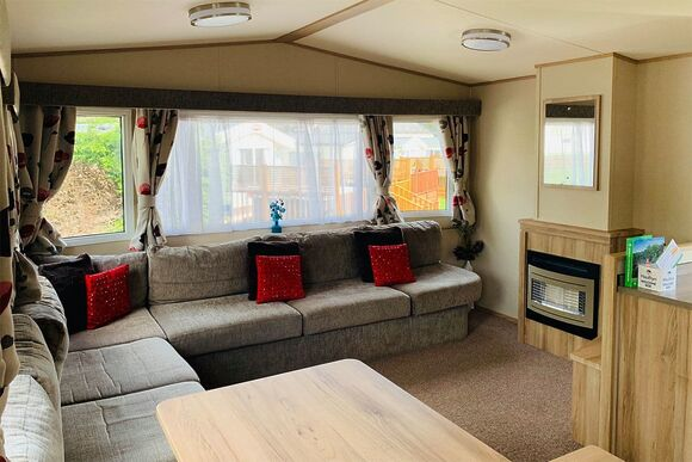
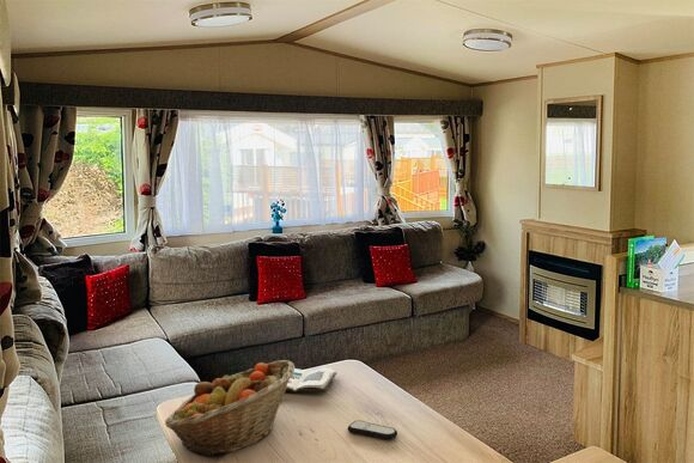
+ book (302, 378)
+ remote control (372, 430)
+ fruit basket (233, 401)
